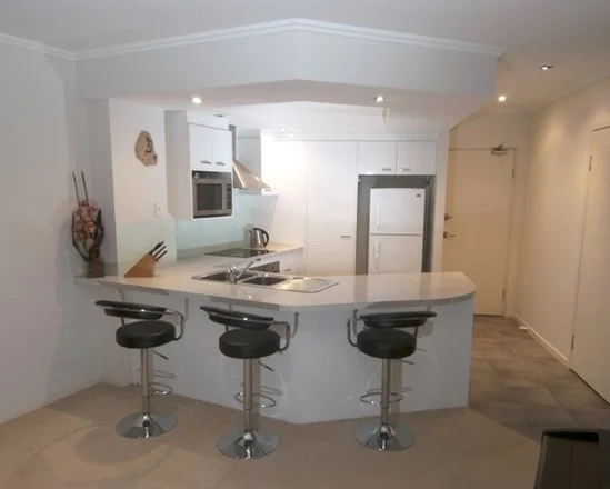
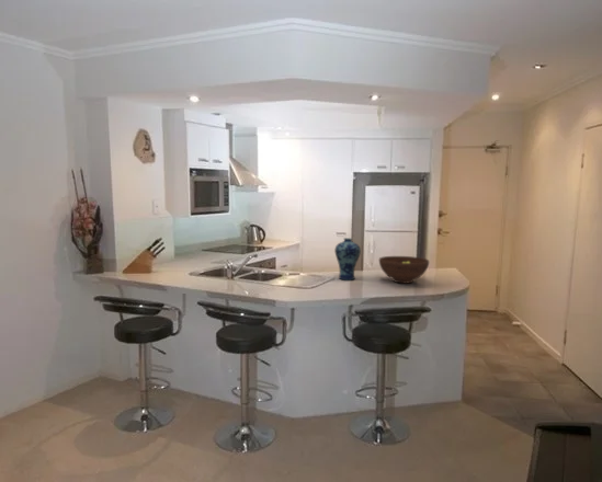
+ fruit bowl (402, 271)
+ vase (347, 257)
